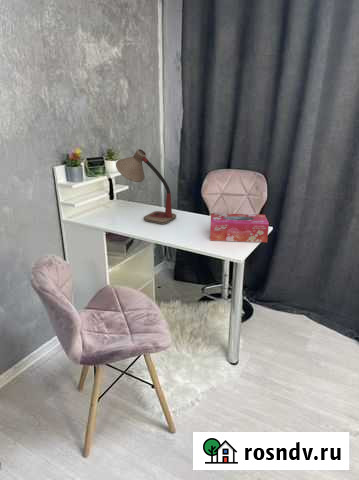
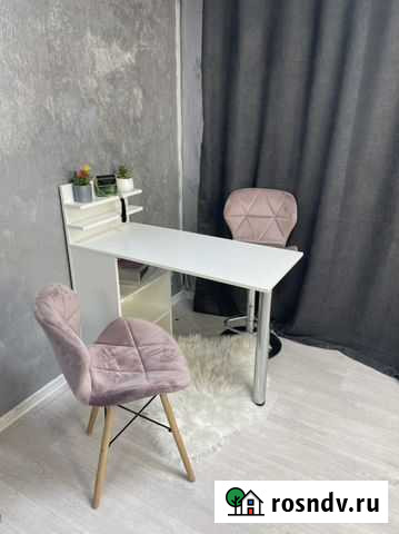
- desk lamp (142, 180)
- tissue box (238, 227)
